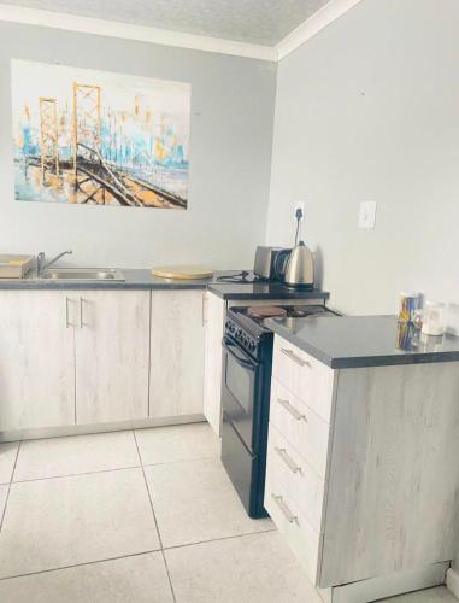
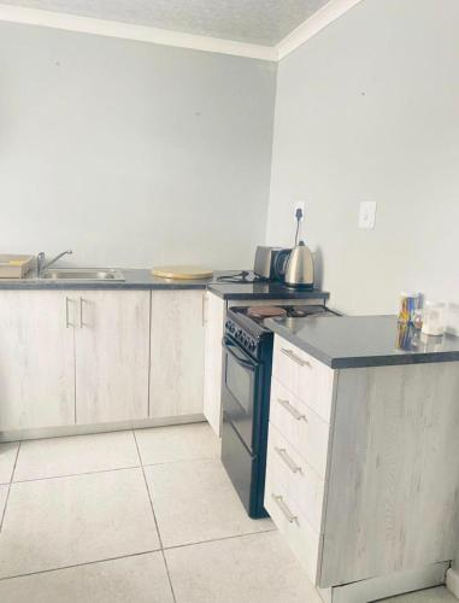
- wall art (105, 140)
